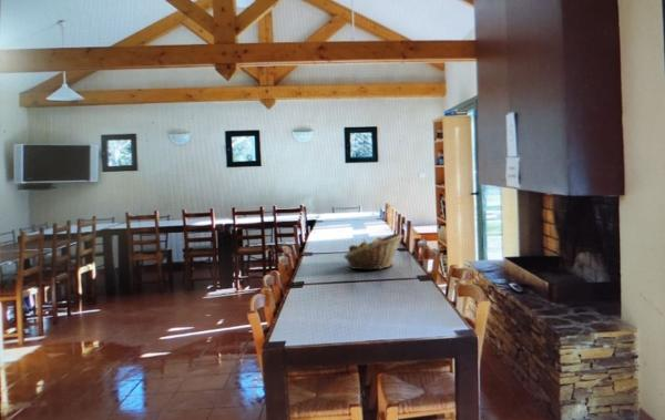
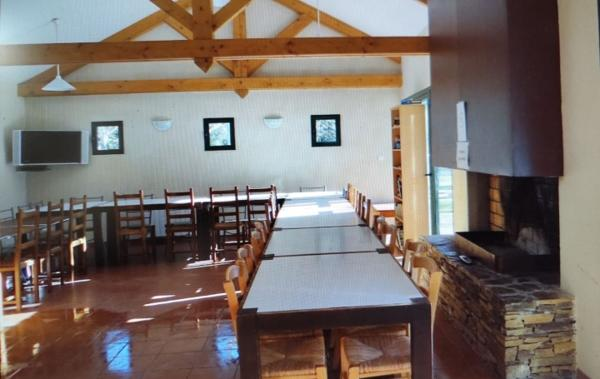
- fruit basket (374, 250)
